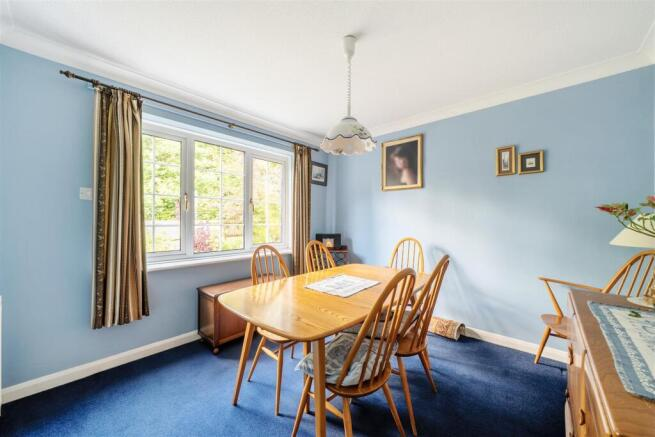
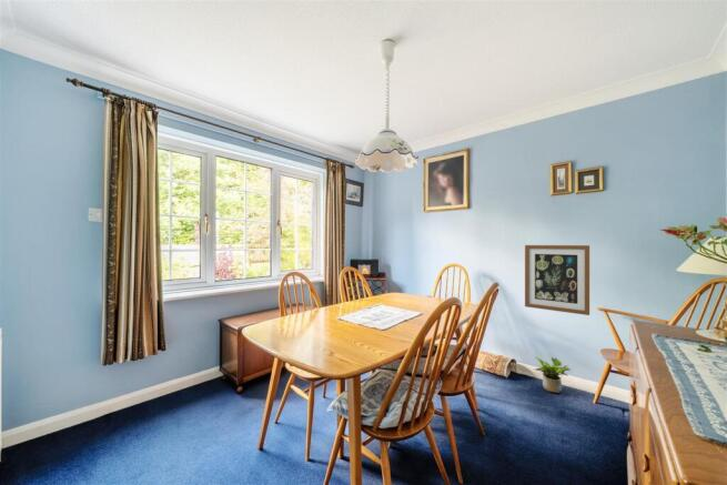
+ potted plant (552, 374)
+ wall art (555, 277)
